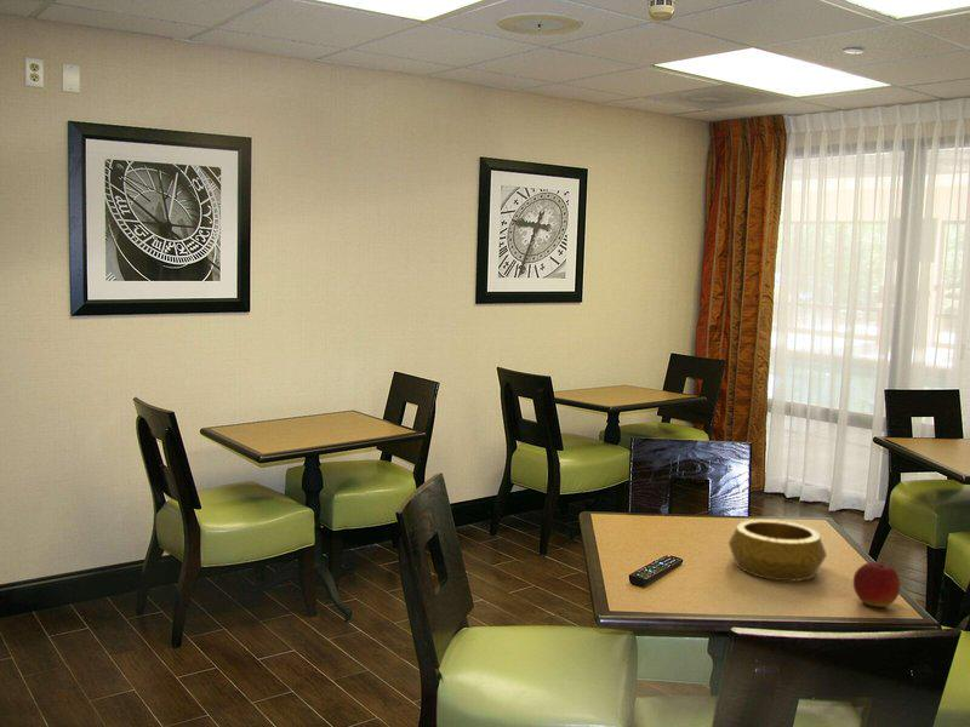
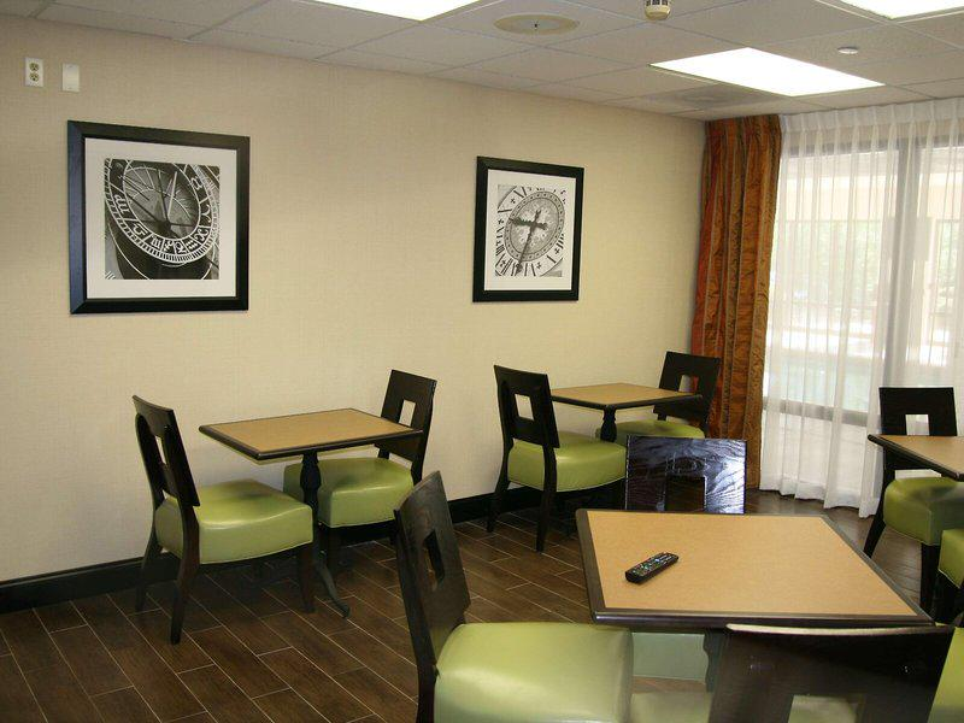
- decorative bowl (776, 549)
- apple (875, 584)
